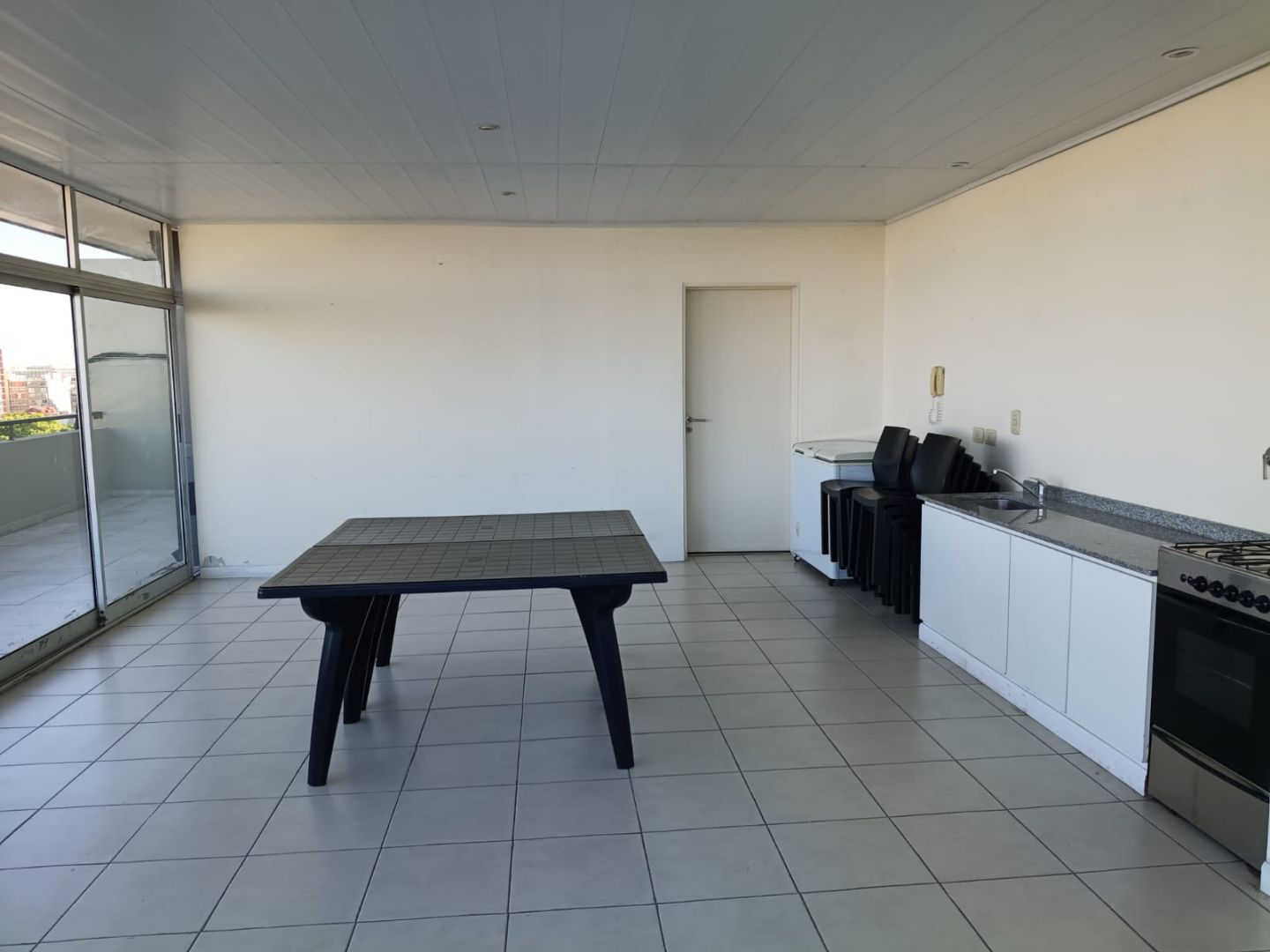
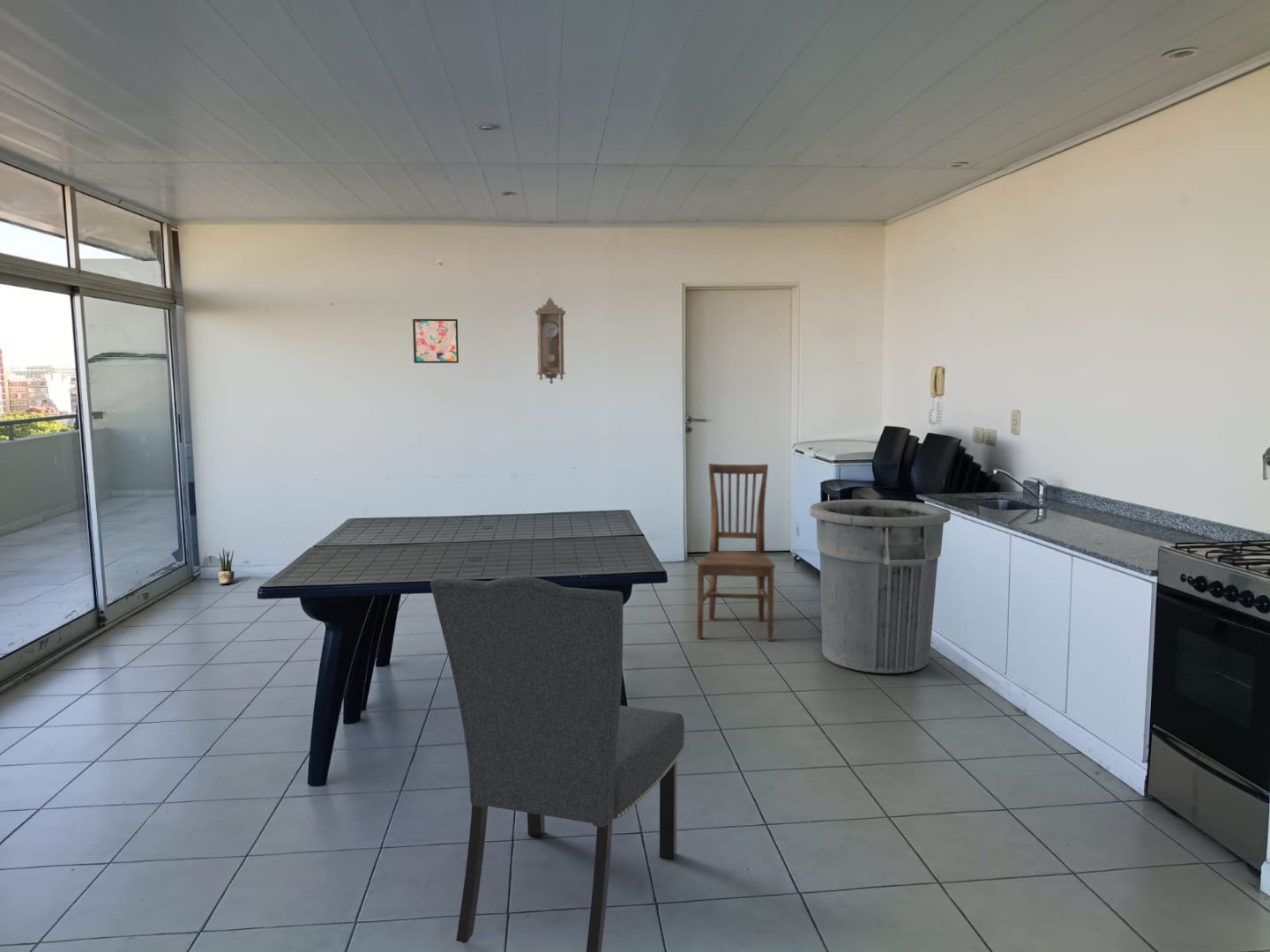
+ wall art (436, 341)
+ chair (736, 551)
+ pendulum clock (550, 341)
+ trash can (877, 583)
+ potted plant (226, 565)
+ chair (567, 727)
